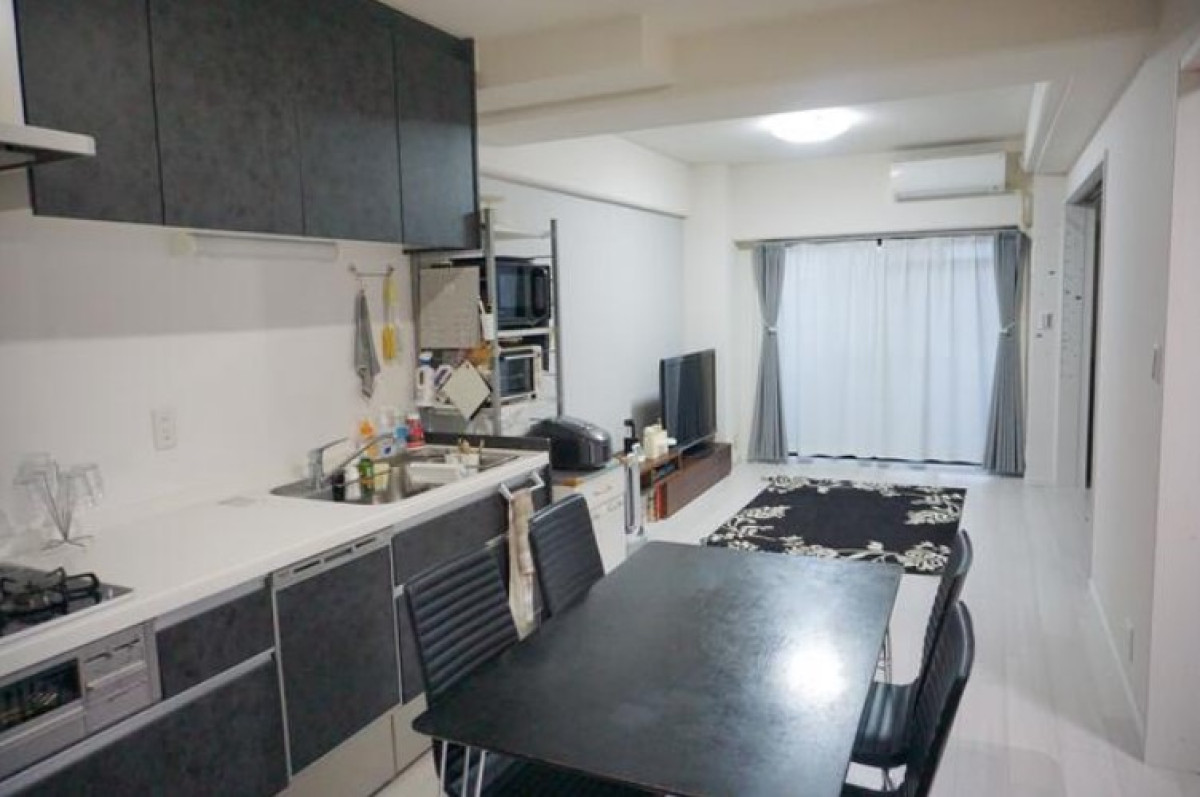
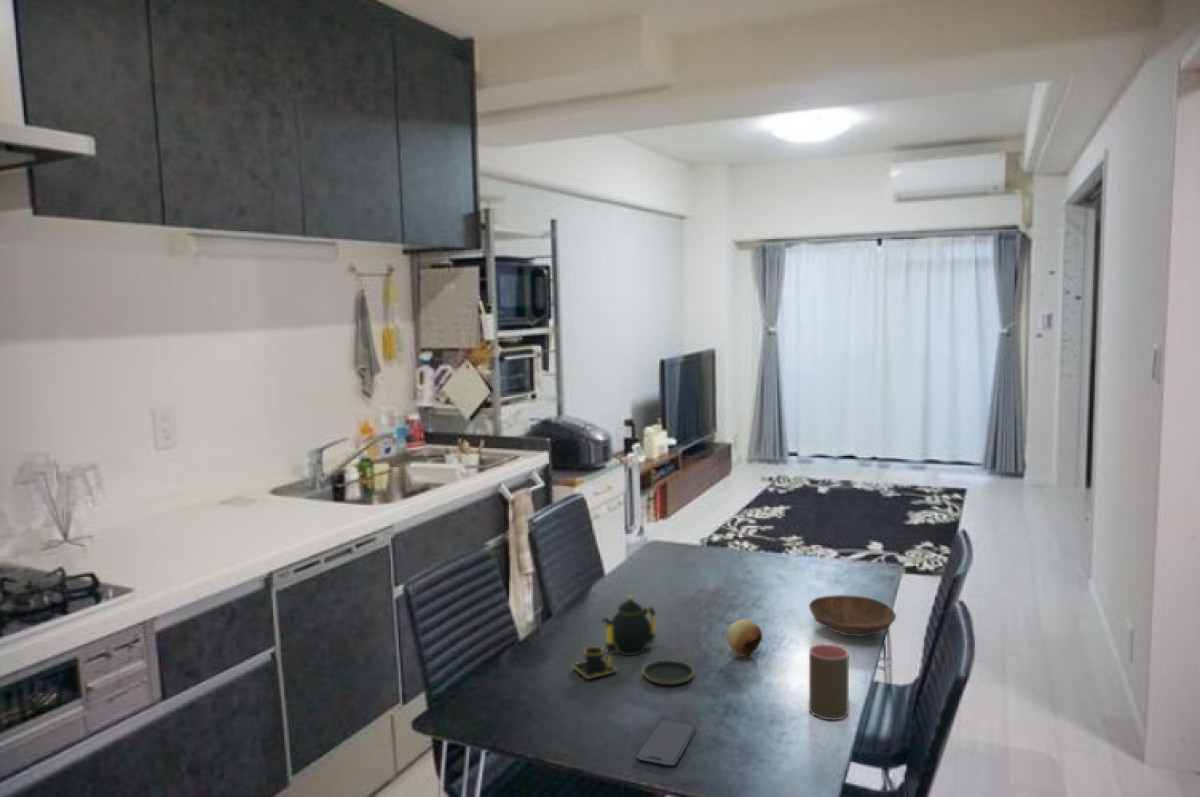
+ teapot (632, 640)
+ fruit (744, 638)
+ bowl (851, 619)
+ smartphone (667, 741)
+ cup (828, 681)
